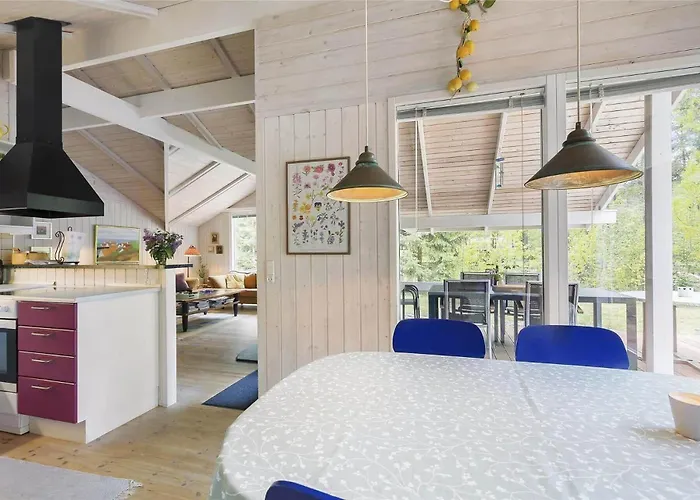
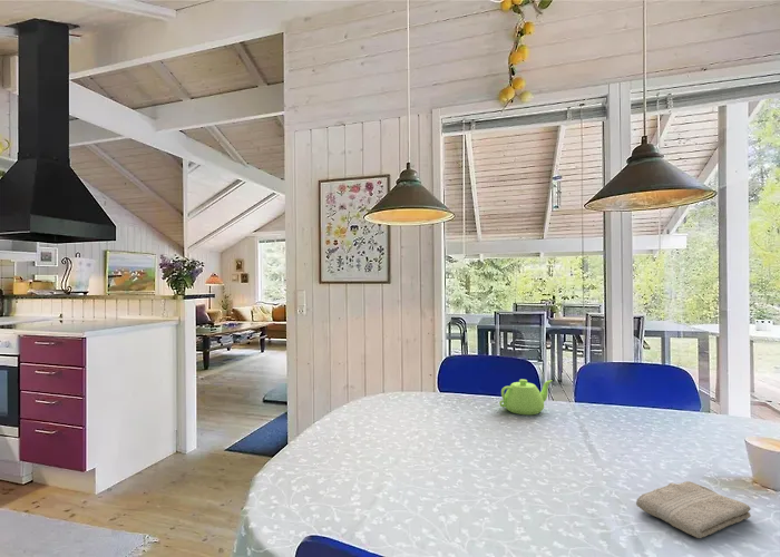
+ teapot (526, 394)
+ washcloth (693, 506)
